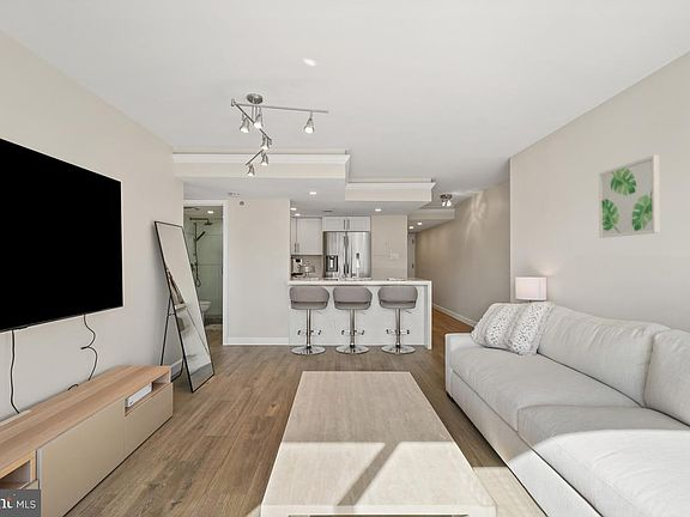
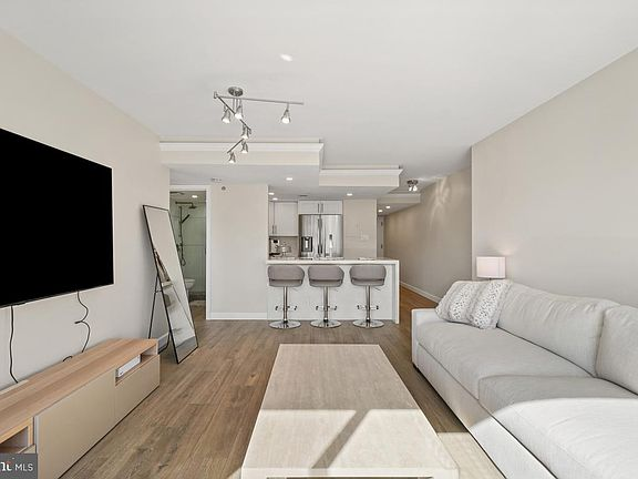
- wall art (627, 200)
